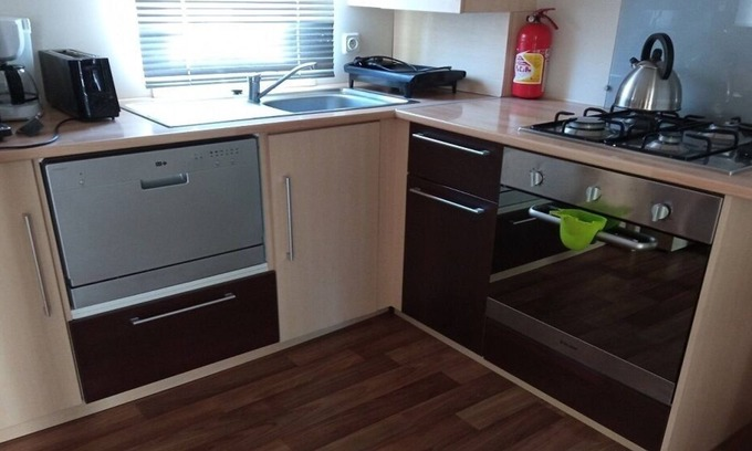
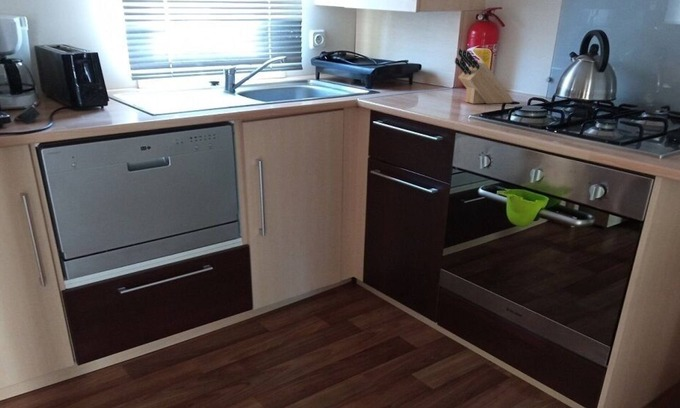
+ knife block (483, 75)
